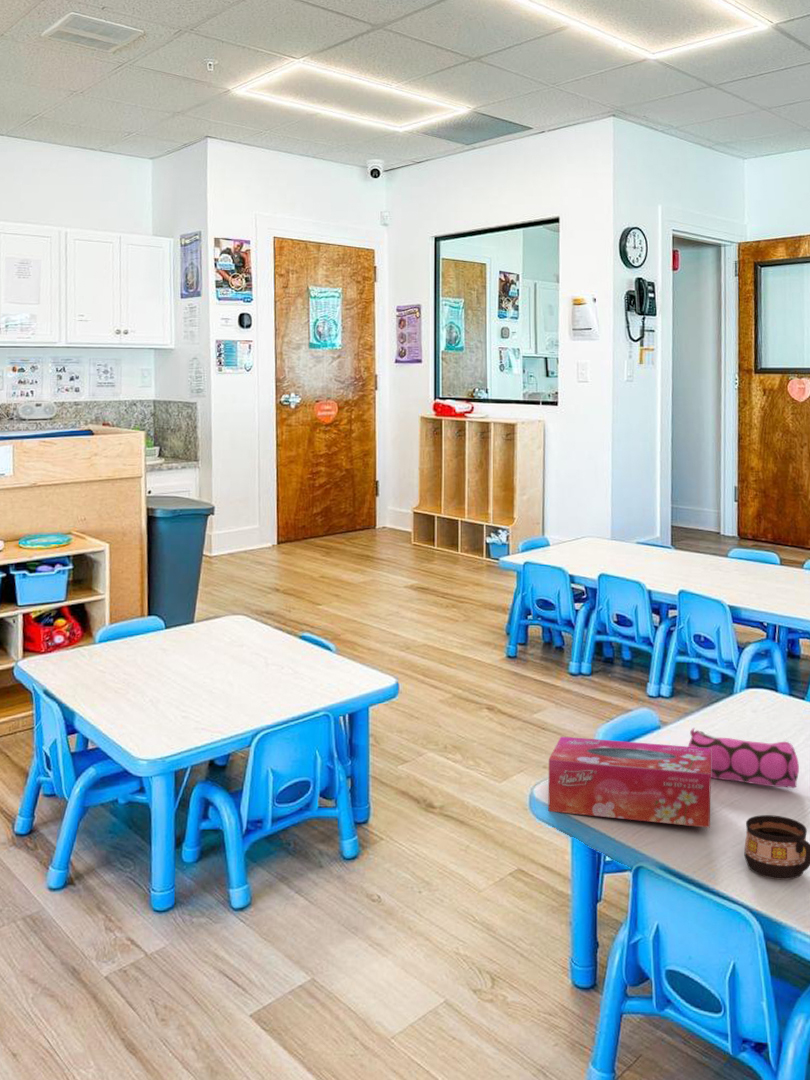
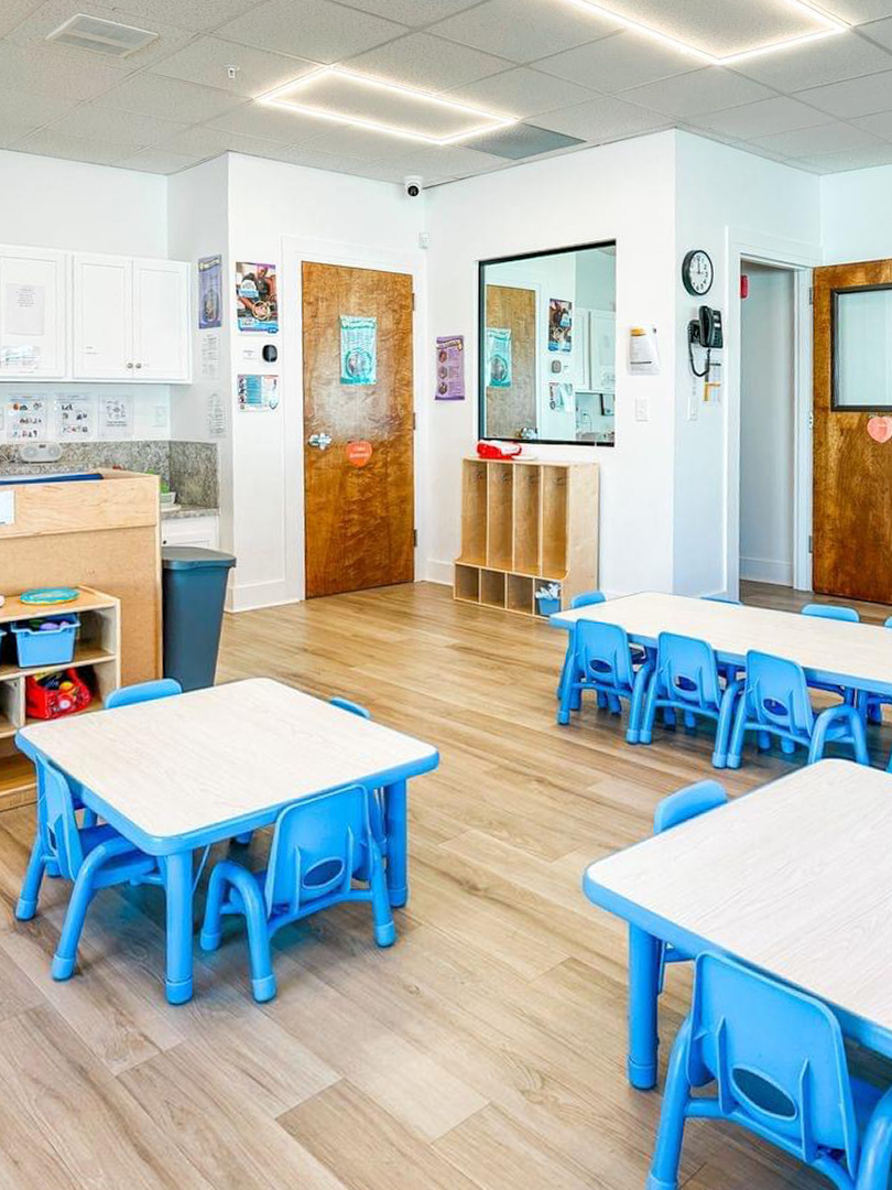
- pencil case (742, 757)
- cup (776, 849)
- tissue box (630, 779)
